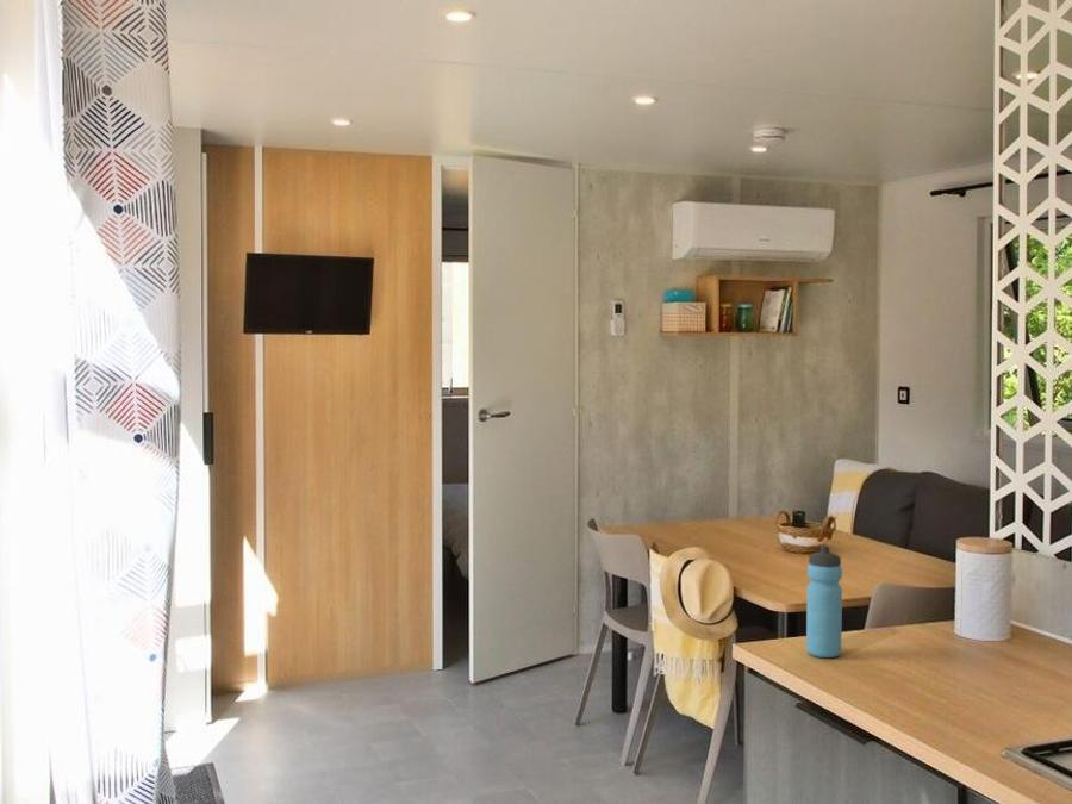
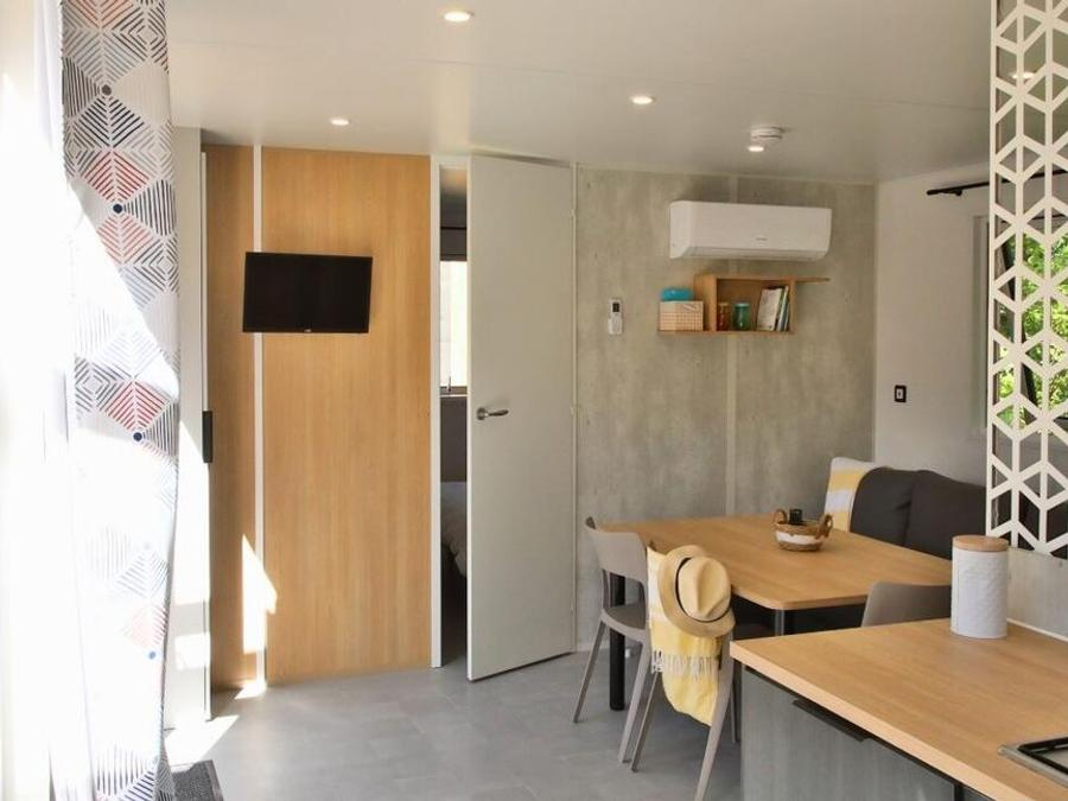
- water bottle (824, 599)
